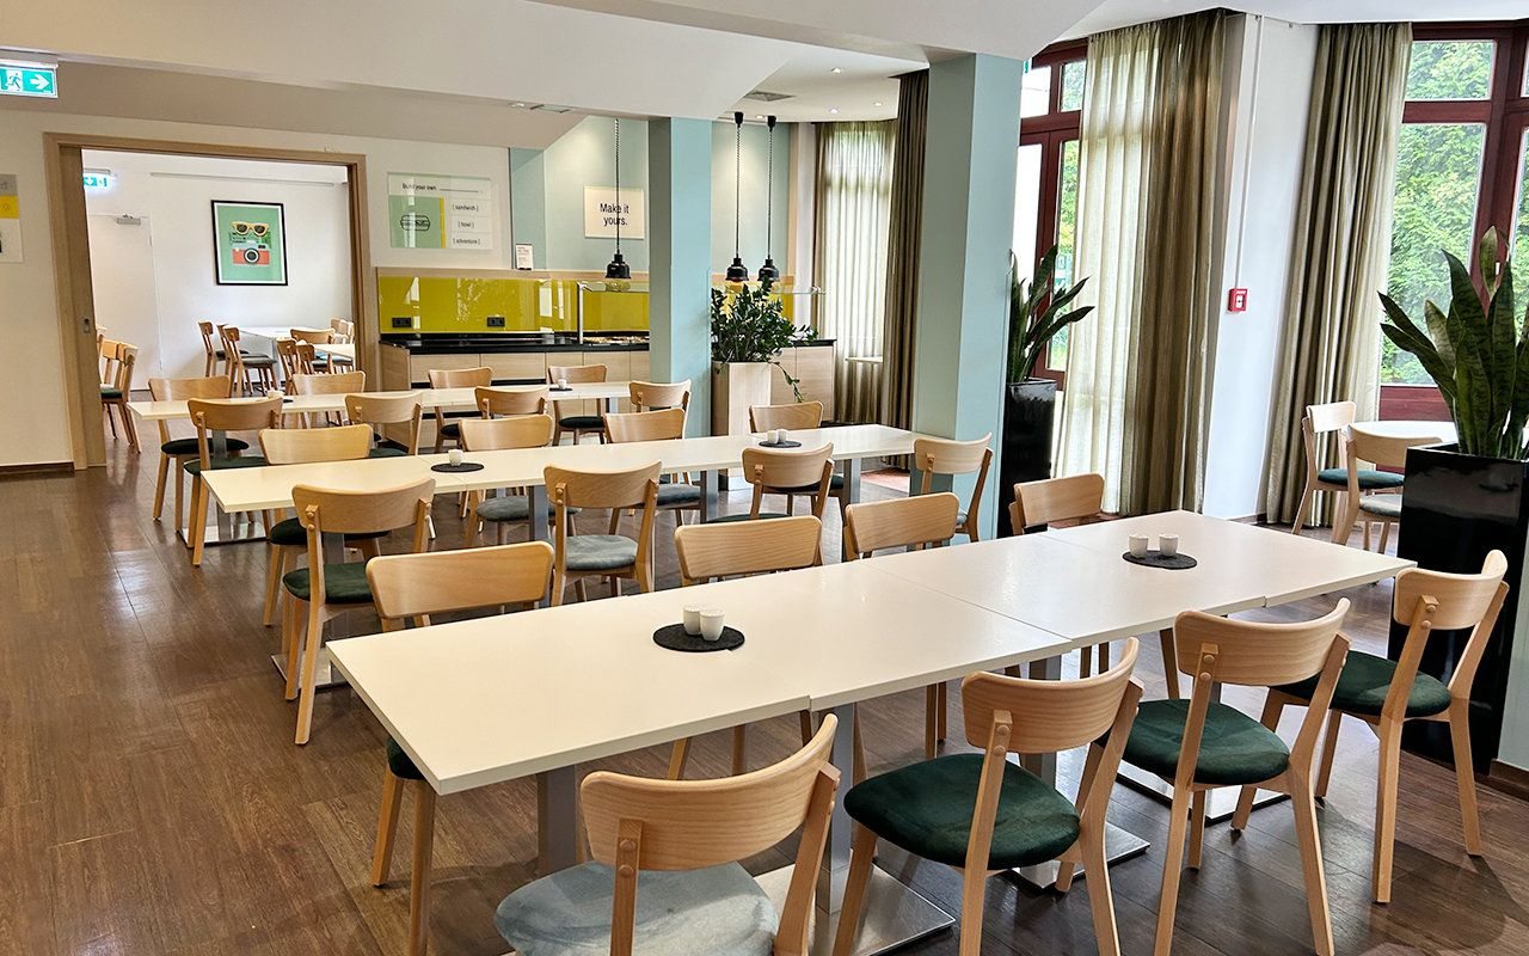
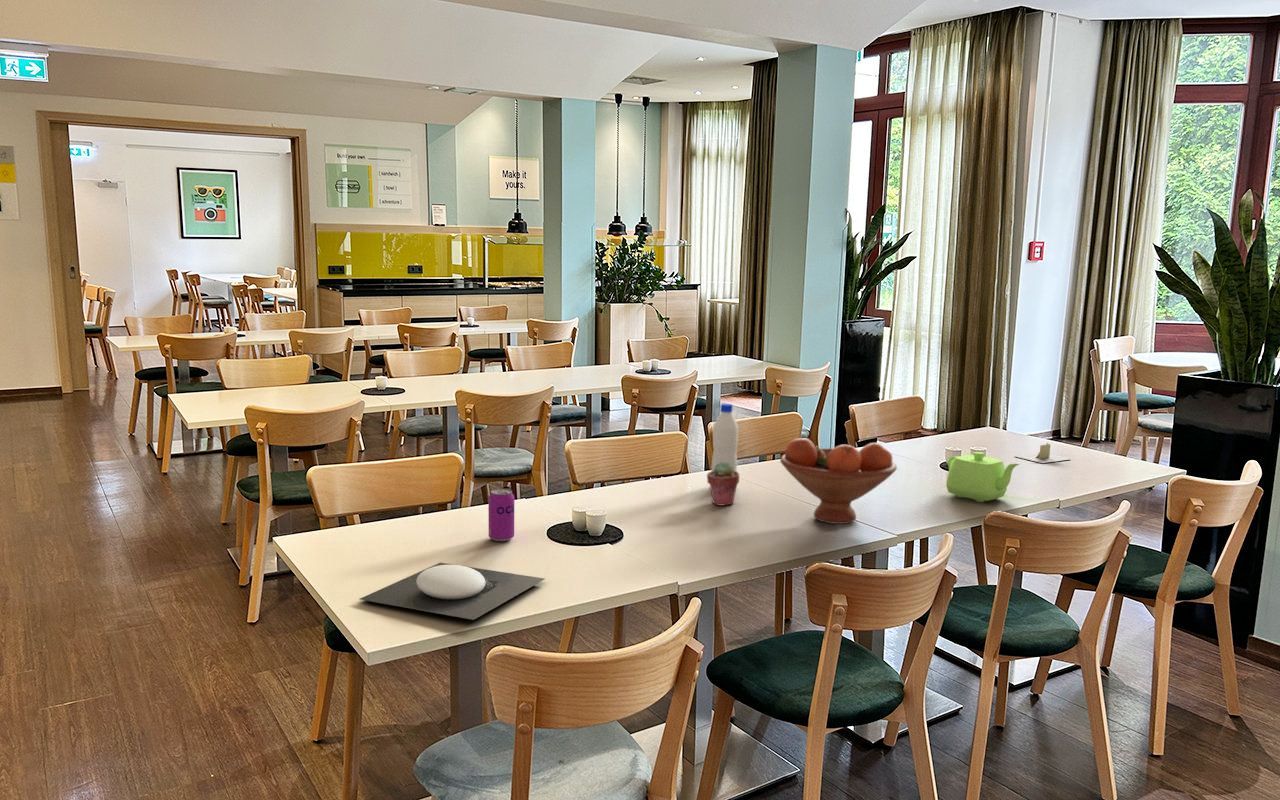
+ water bottle (725, 446)
+ fruit bowl (836, 478)
+ beverage can (501, 514)
+ potted succulent (723, 482)
+ napkin holder (1043, 450)
+ plate (455, 580)
+ teapot (982, 475)
